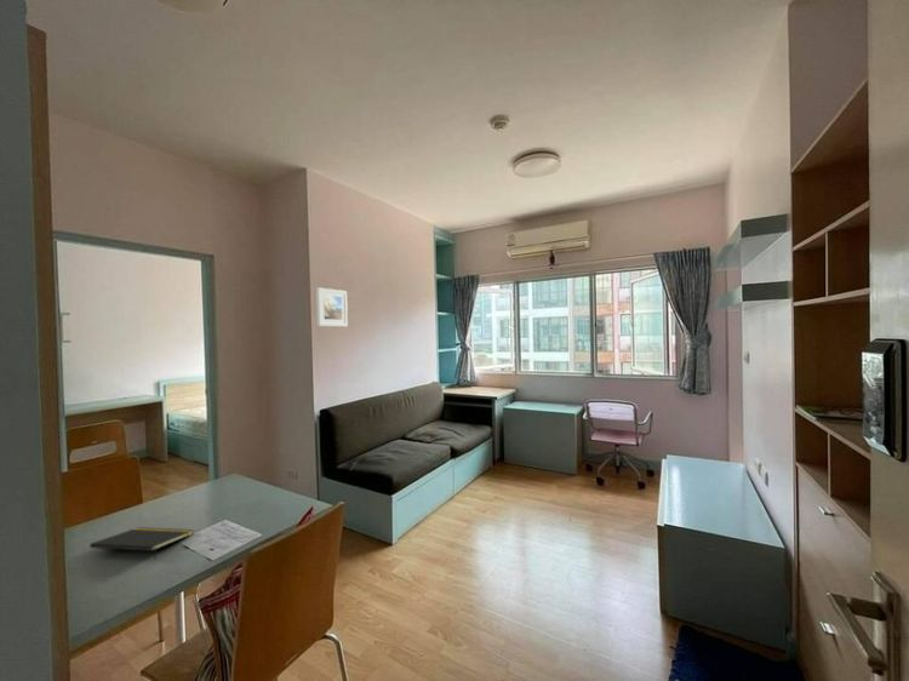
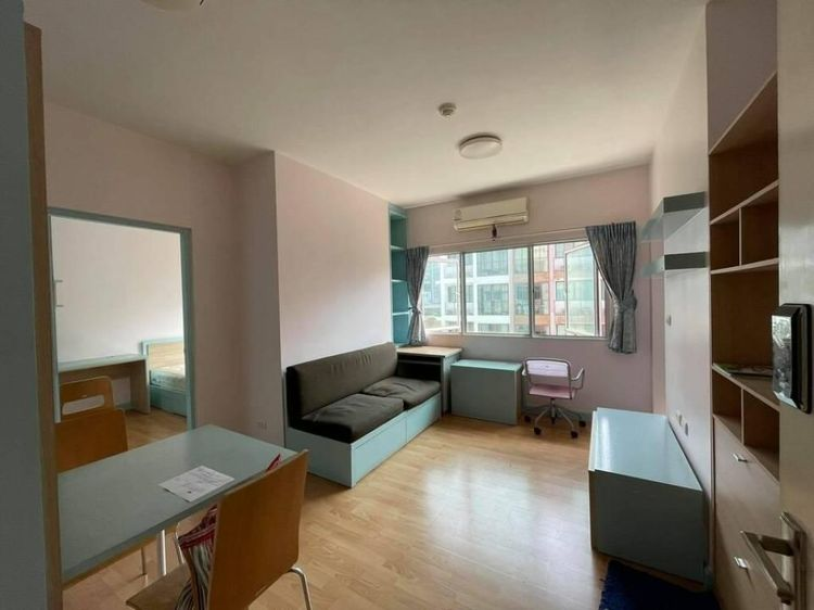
- notepad (144, 538)
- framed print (332, 308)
